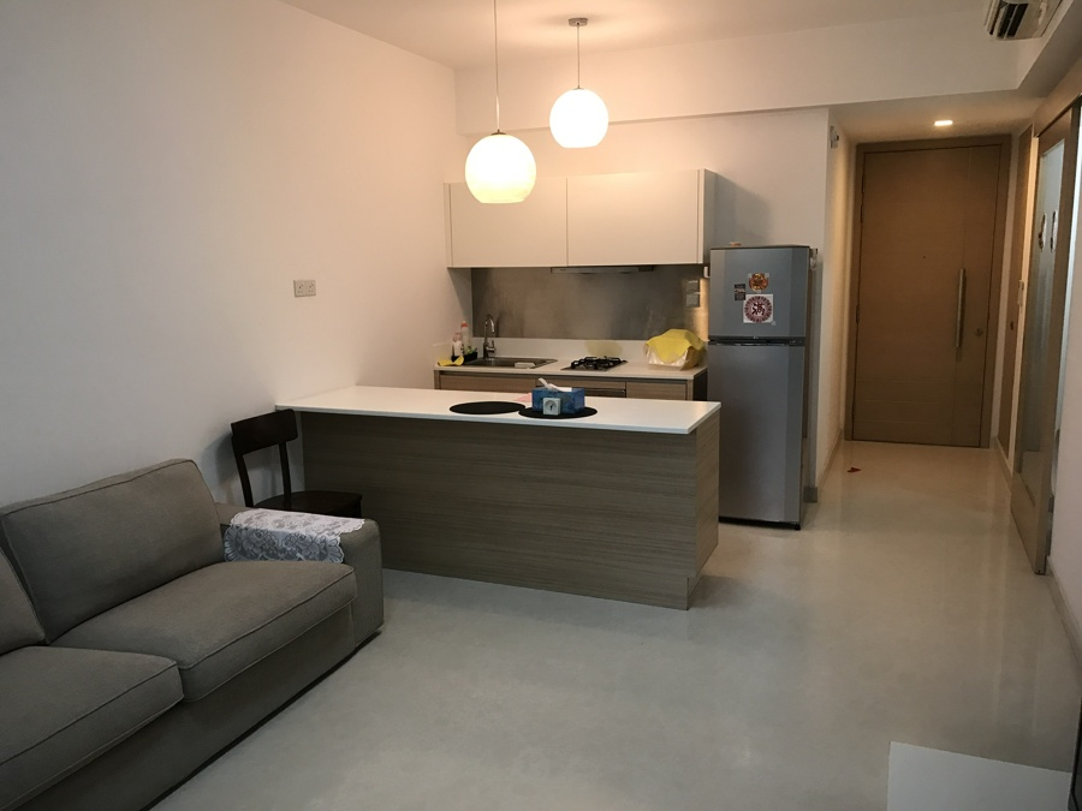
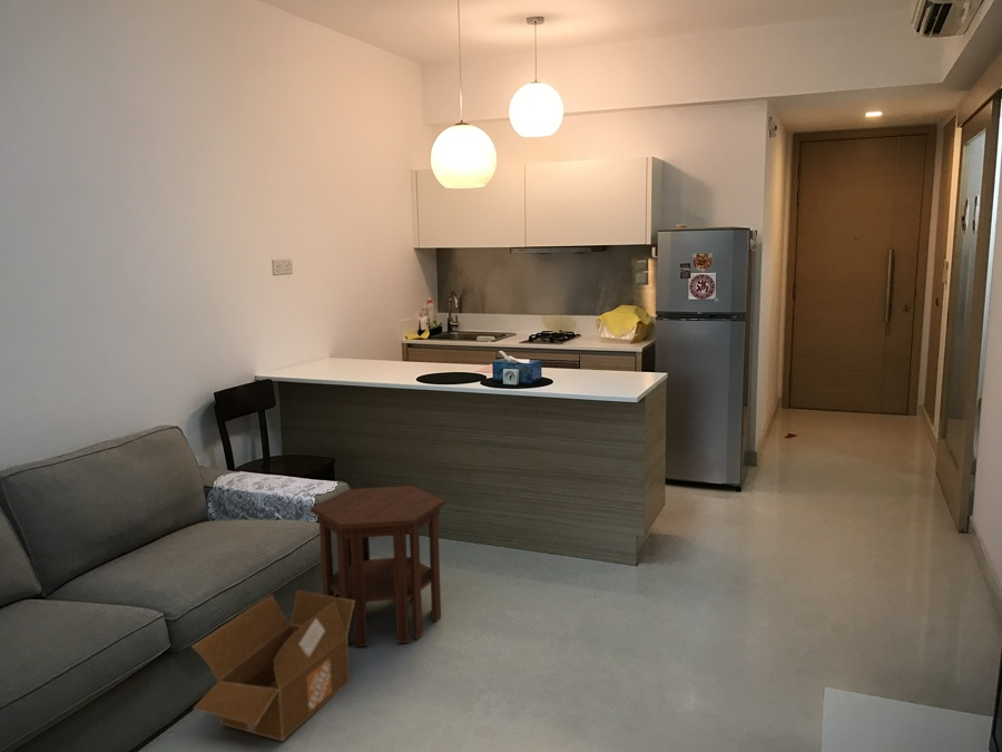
+ side table (381, 561)
+ cardboard box (268, 662)
